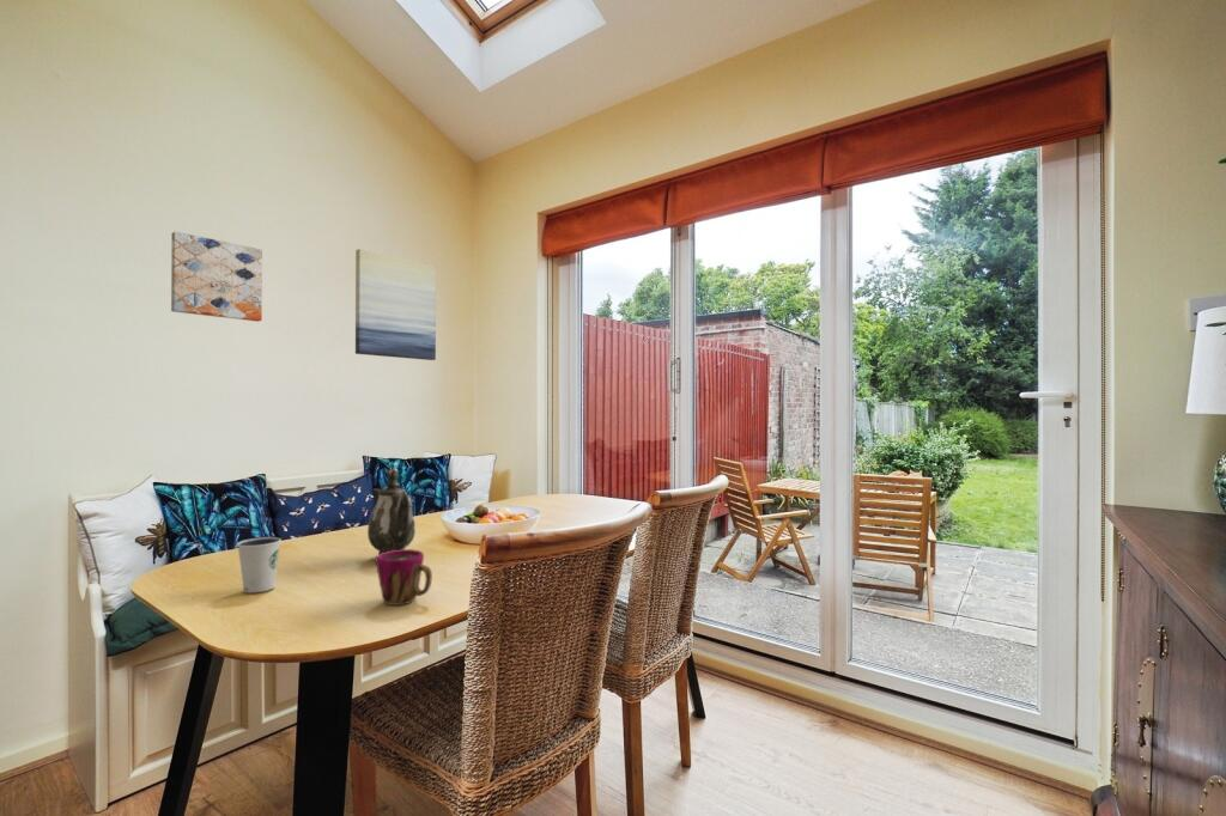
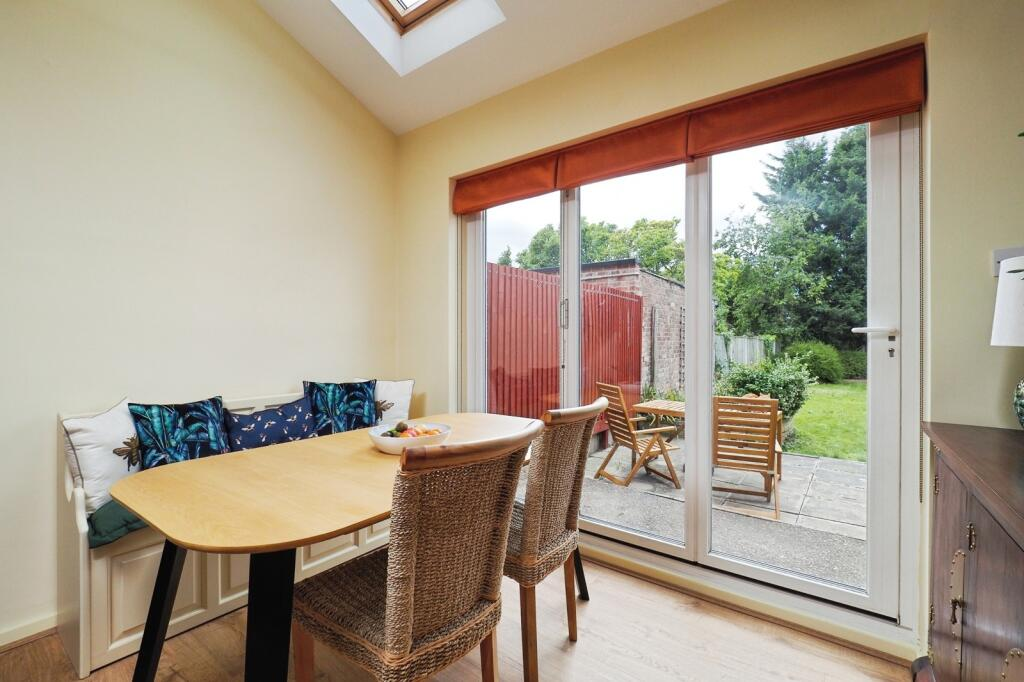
- teapot (390, 513)
- wall art (218, 279)
- dixie cup (259, 565)
- wall art (397, 307)
- cup (405, 578)
